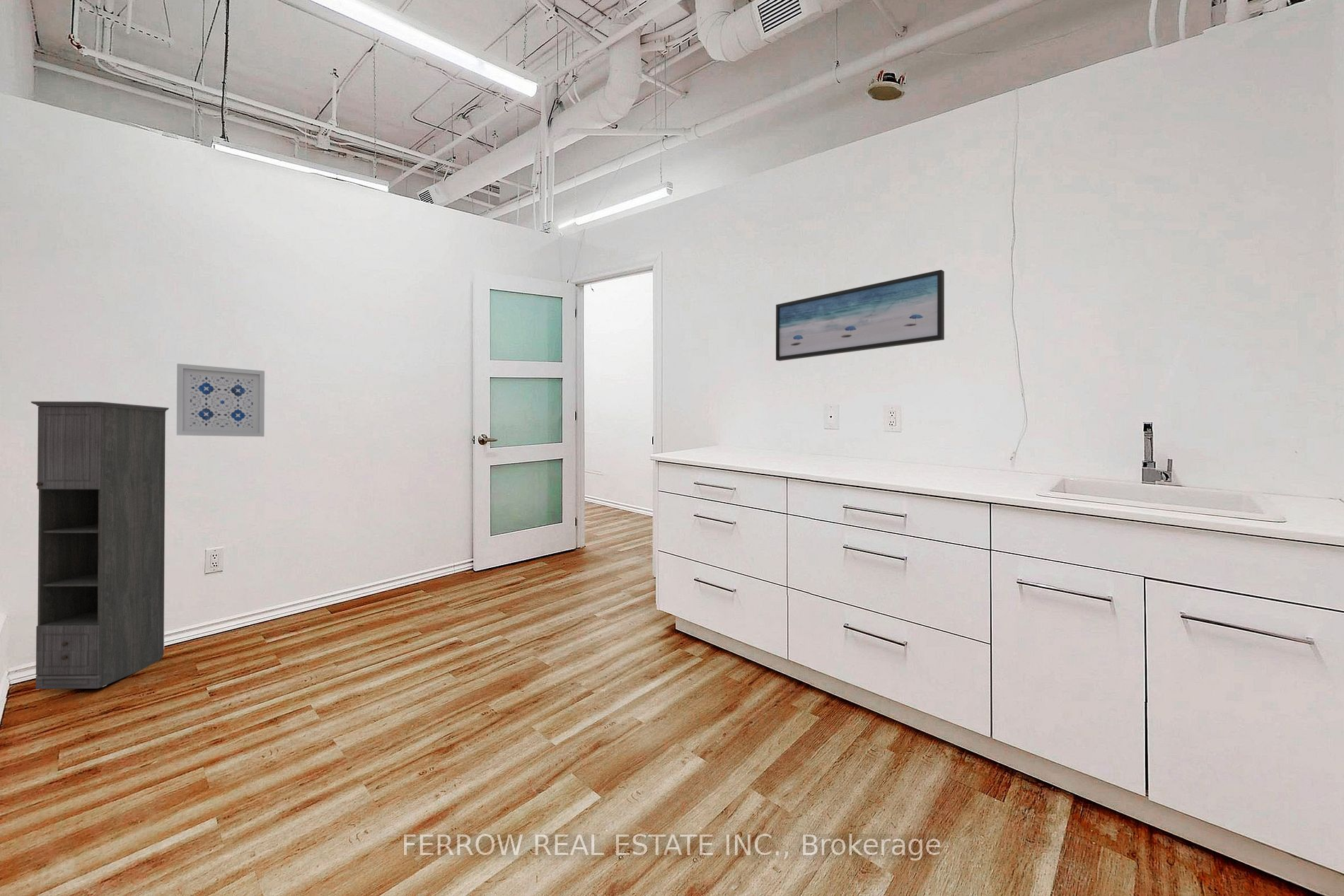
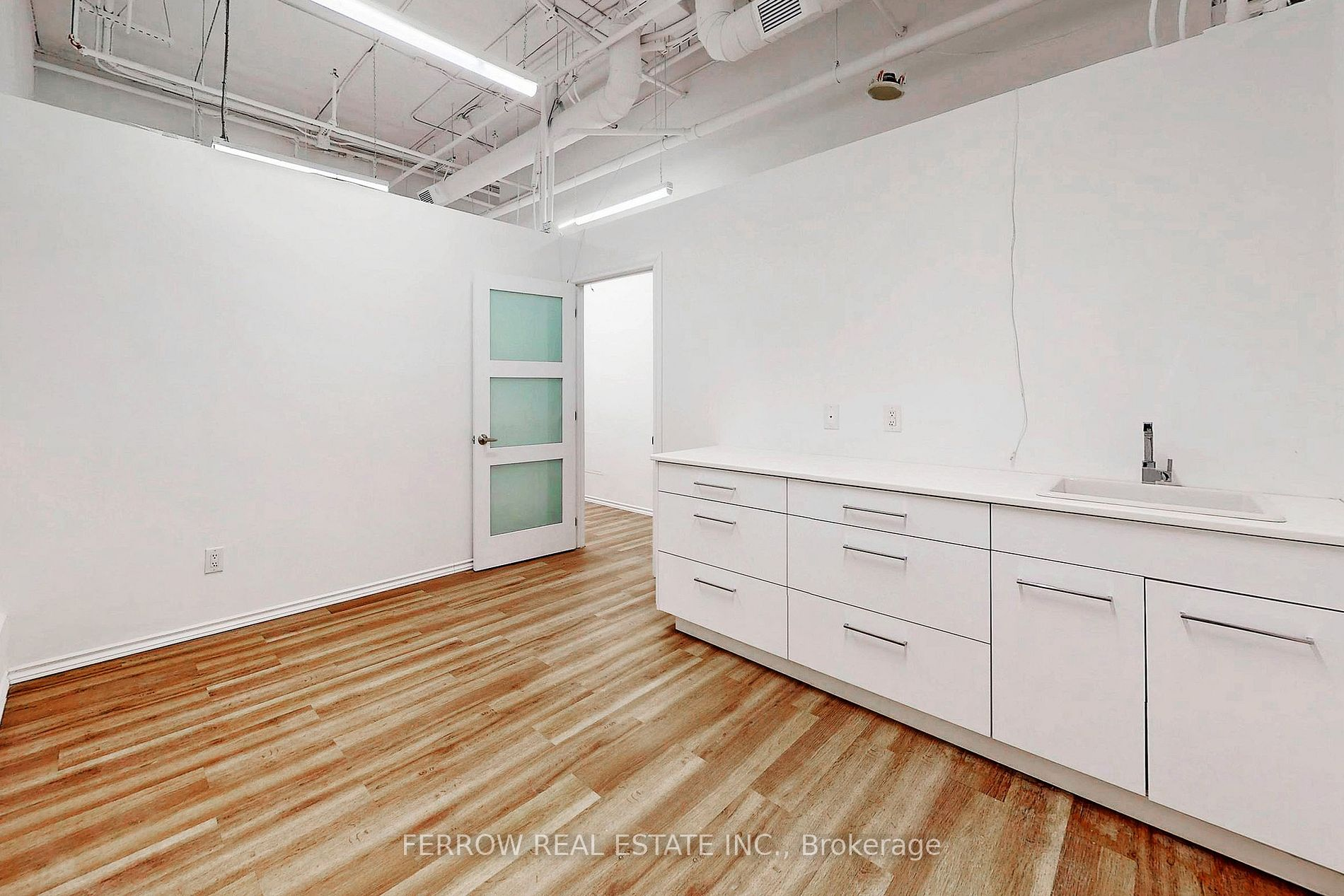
- storage cabinet (103, 540)
- wall art (851, 320)
- wall art (222, 402)
